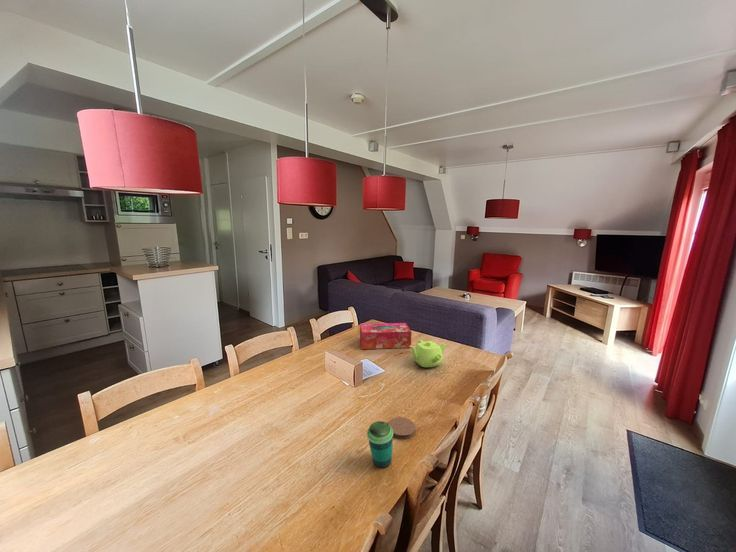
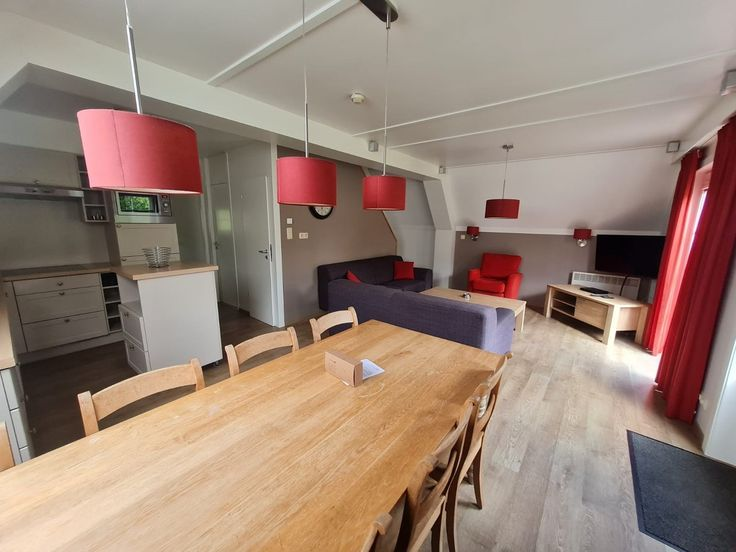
- cup (379, 445)
- coaster (401, 427)
- tissue box (384, 335)
- teapot (428, 353)
